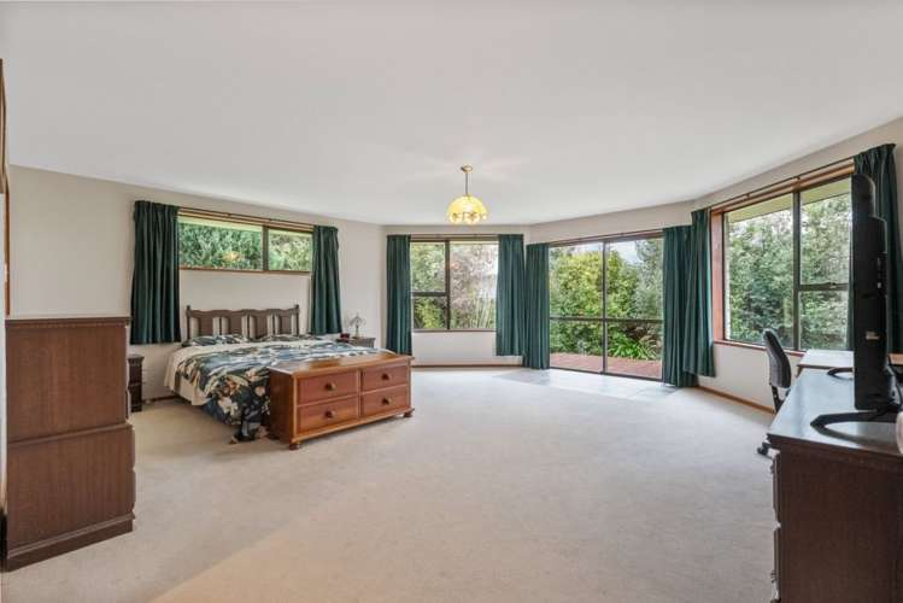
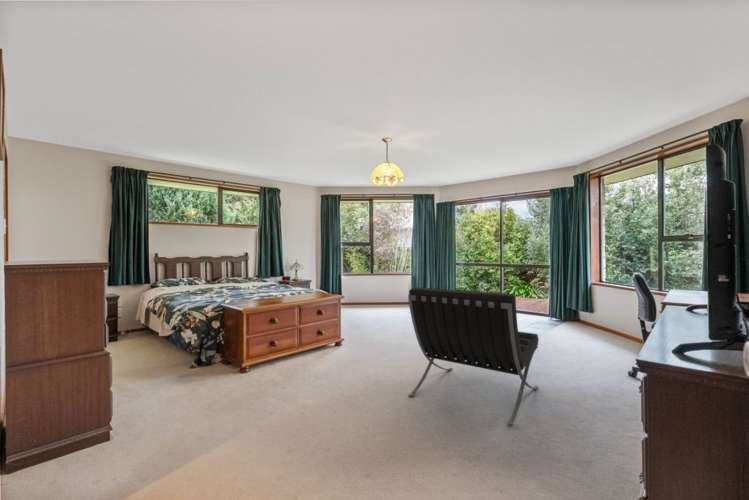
+ lounge chair (475, 339)
